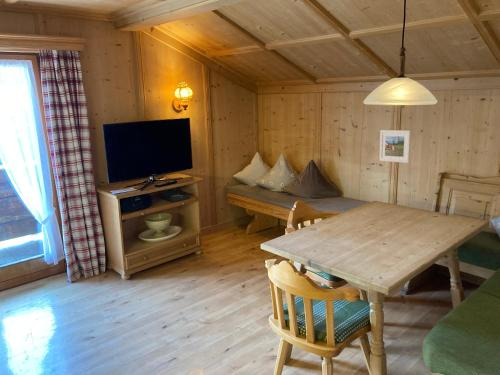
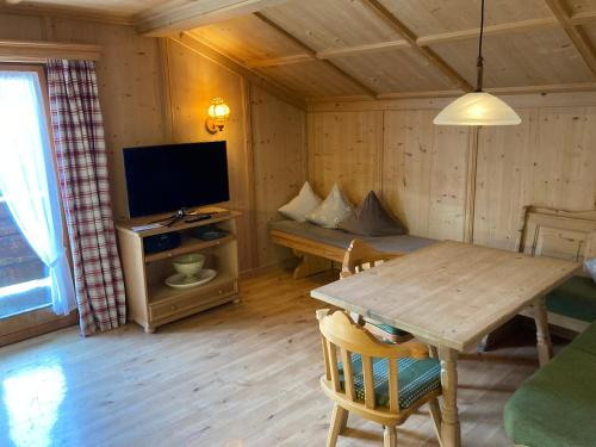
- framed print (394, 146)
